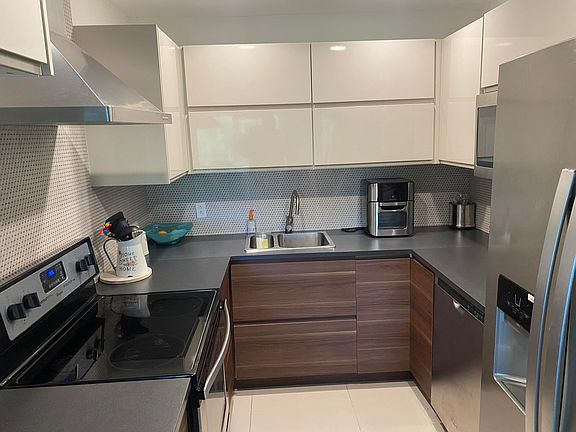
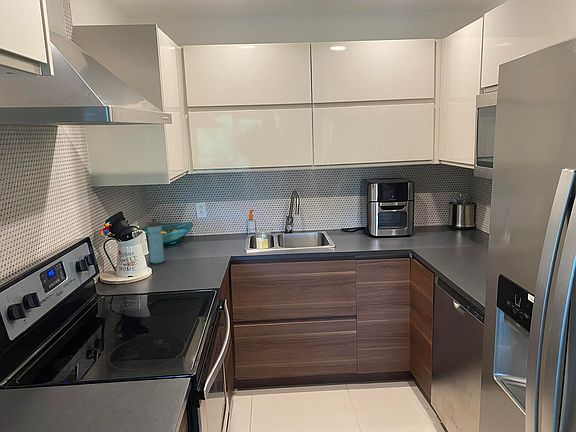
+ water bottle (155, 240)
